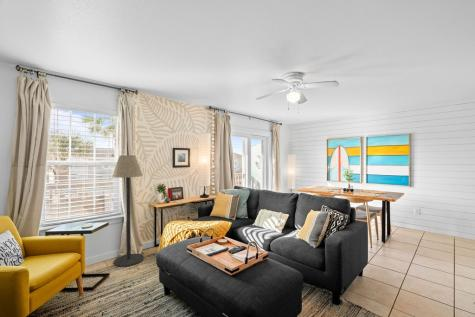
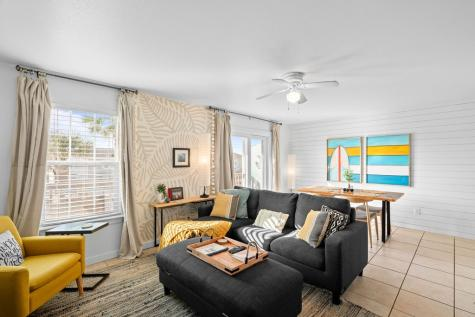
- floor lamp (128, 208)
